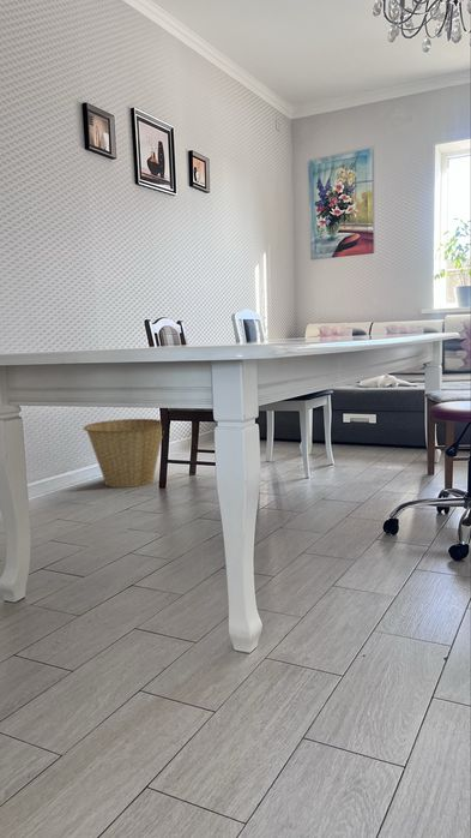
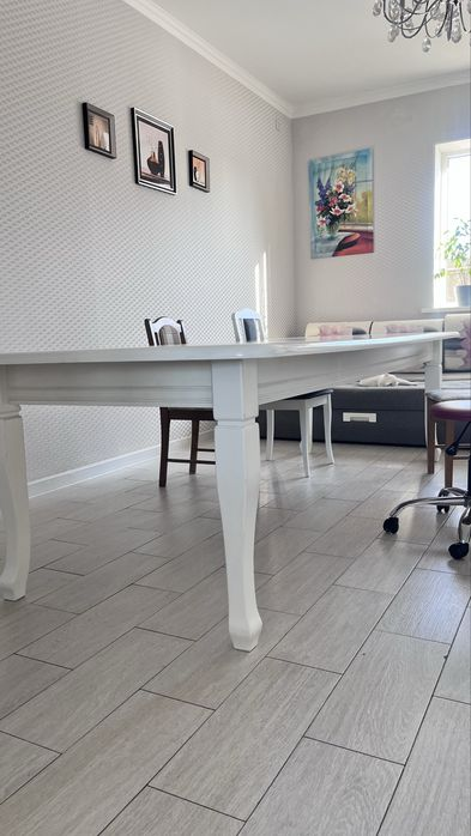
- basket (126, 453)
